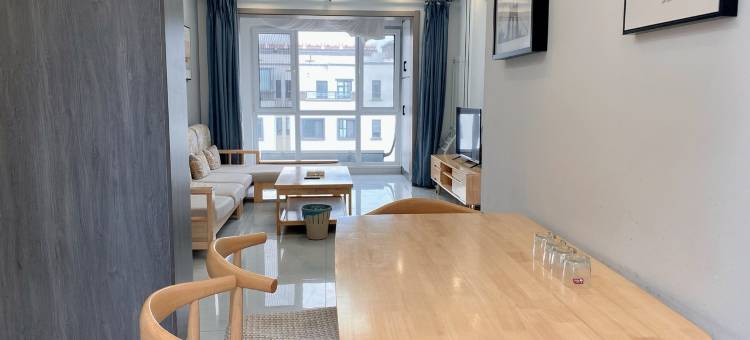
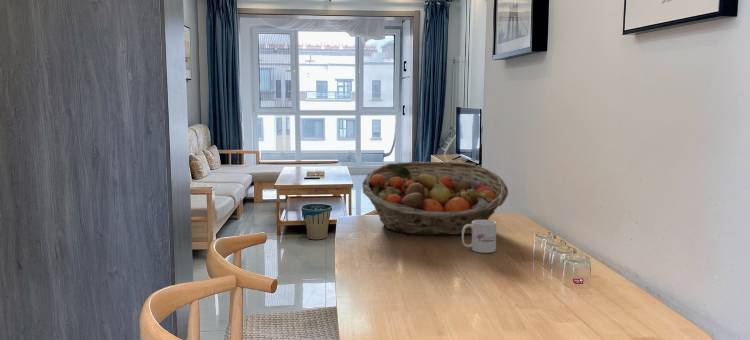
+ mug (478, 235)
+ fruit basket (433, 196)
